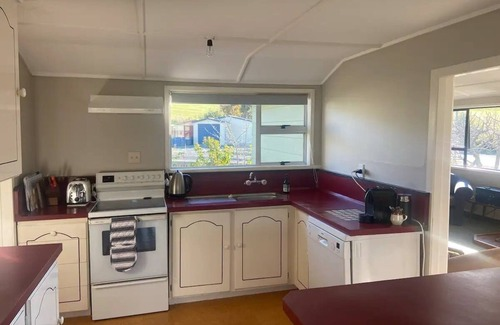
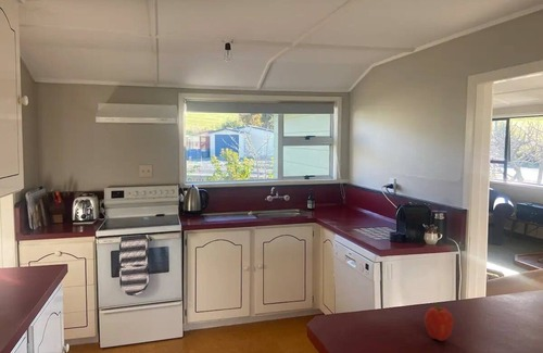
+ fruit (439, 322)
